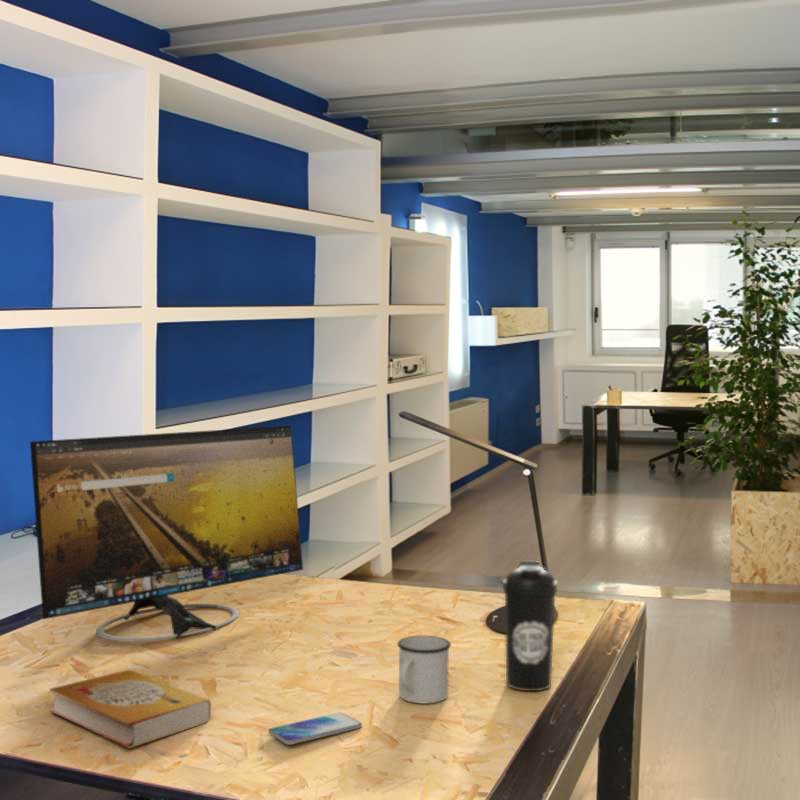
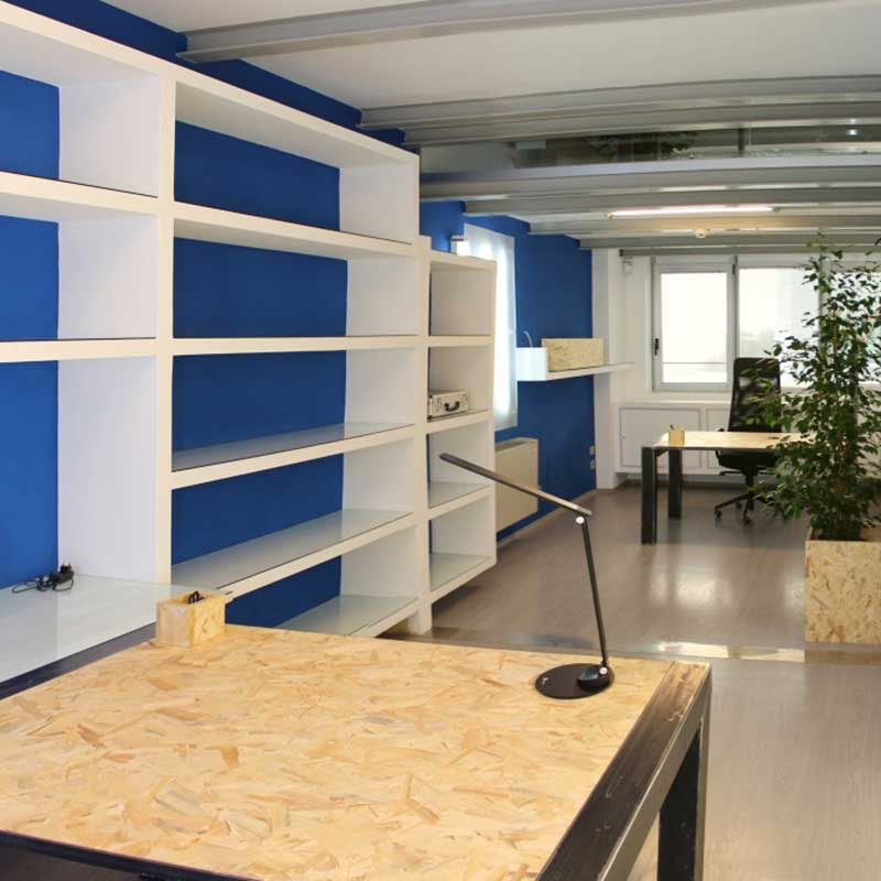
- water bottle (529, 624)
- smartphone (315, 728)
- mug (419, 671)
- book (129, 705)
- computer monitor (180, 531)
